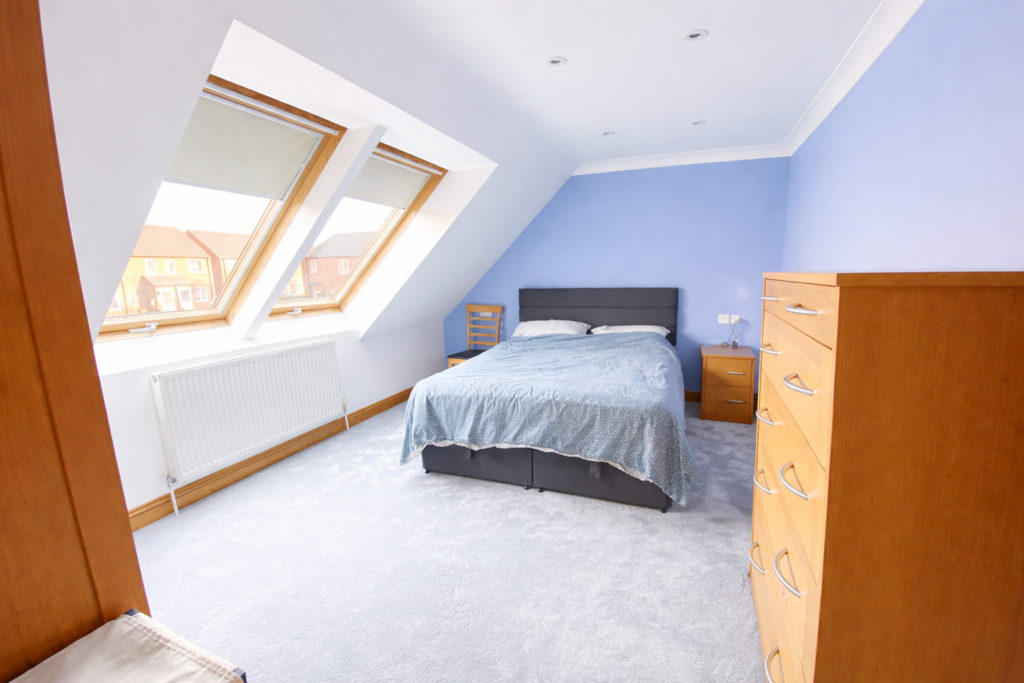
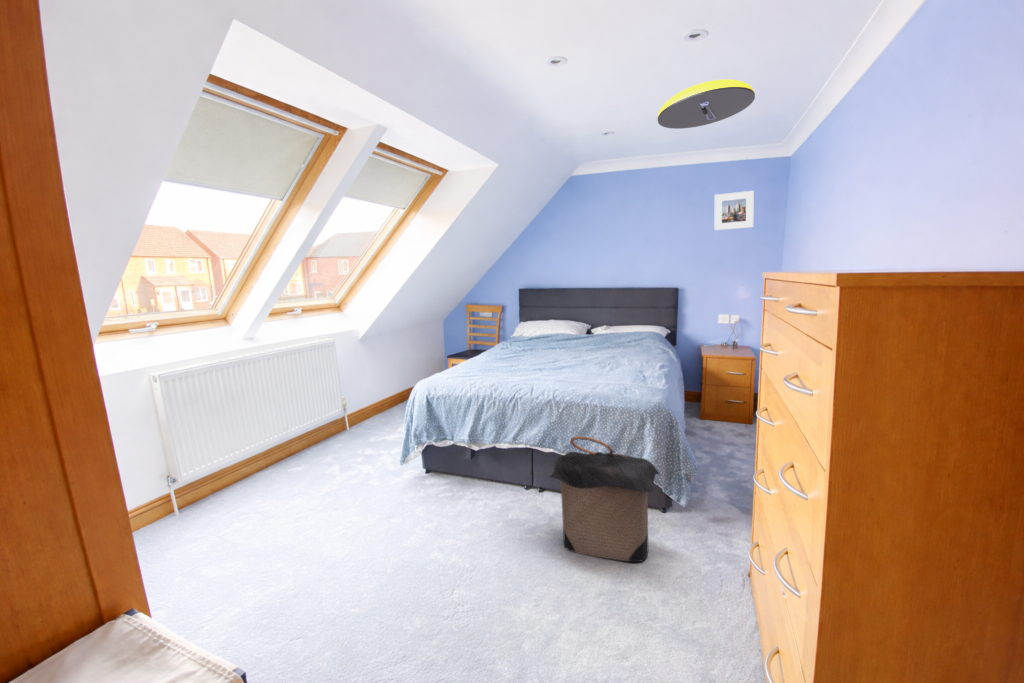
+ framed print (733, 210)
+ ceiling light (704, 101)
+ laundry hamper (605, 490)
